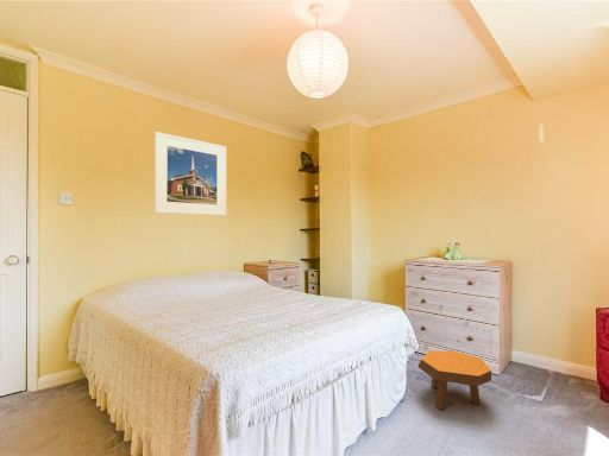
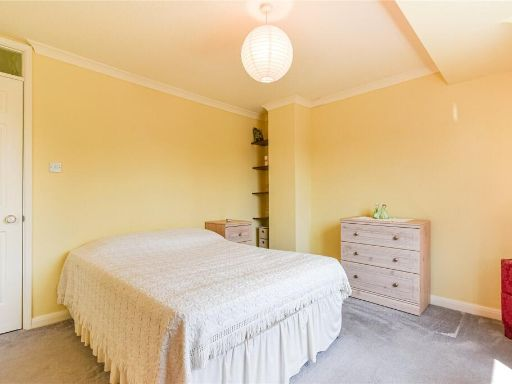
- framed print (193, 177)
- footstool (454, 381)
